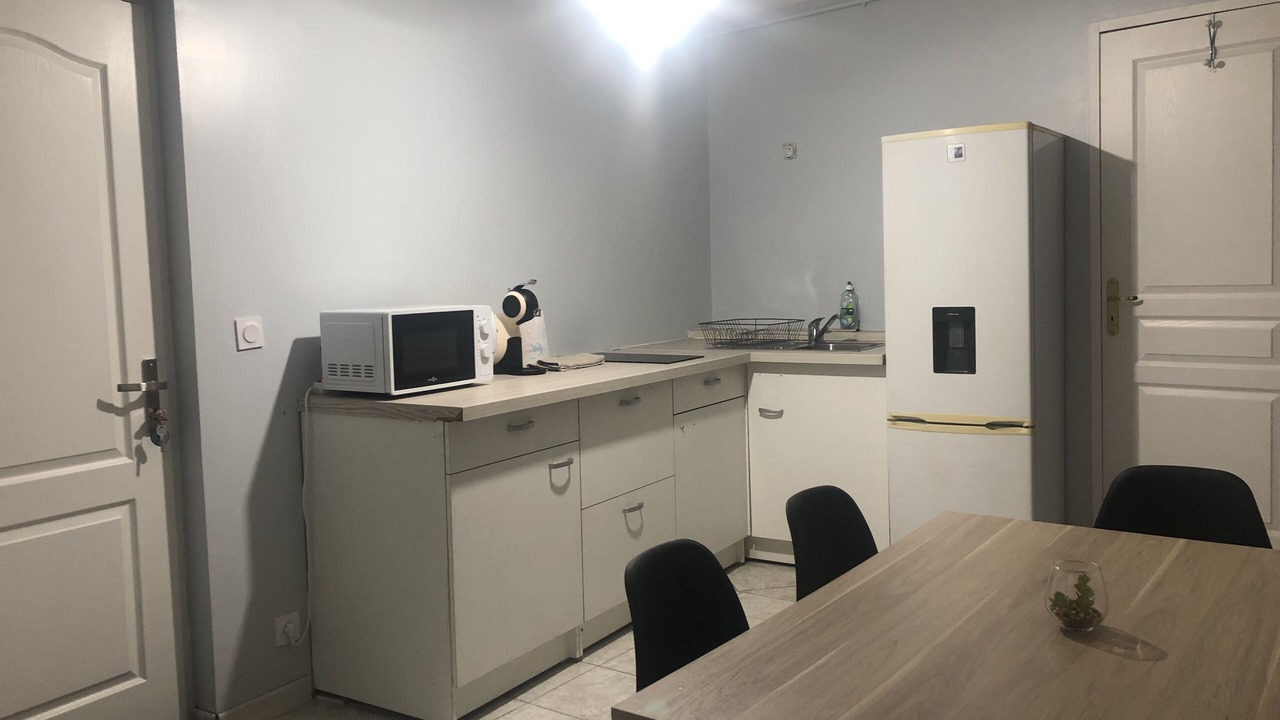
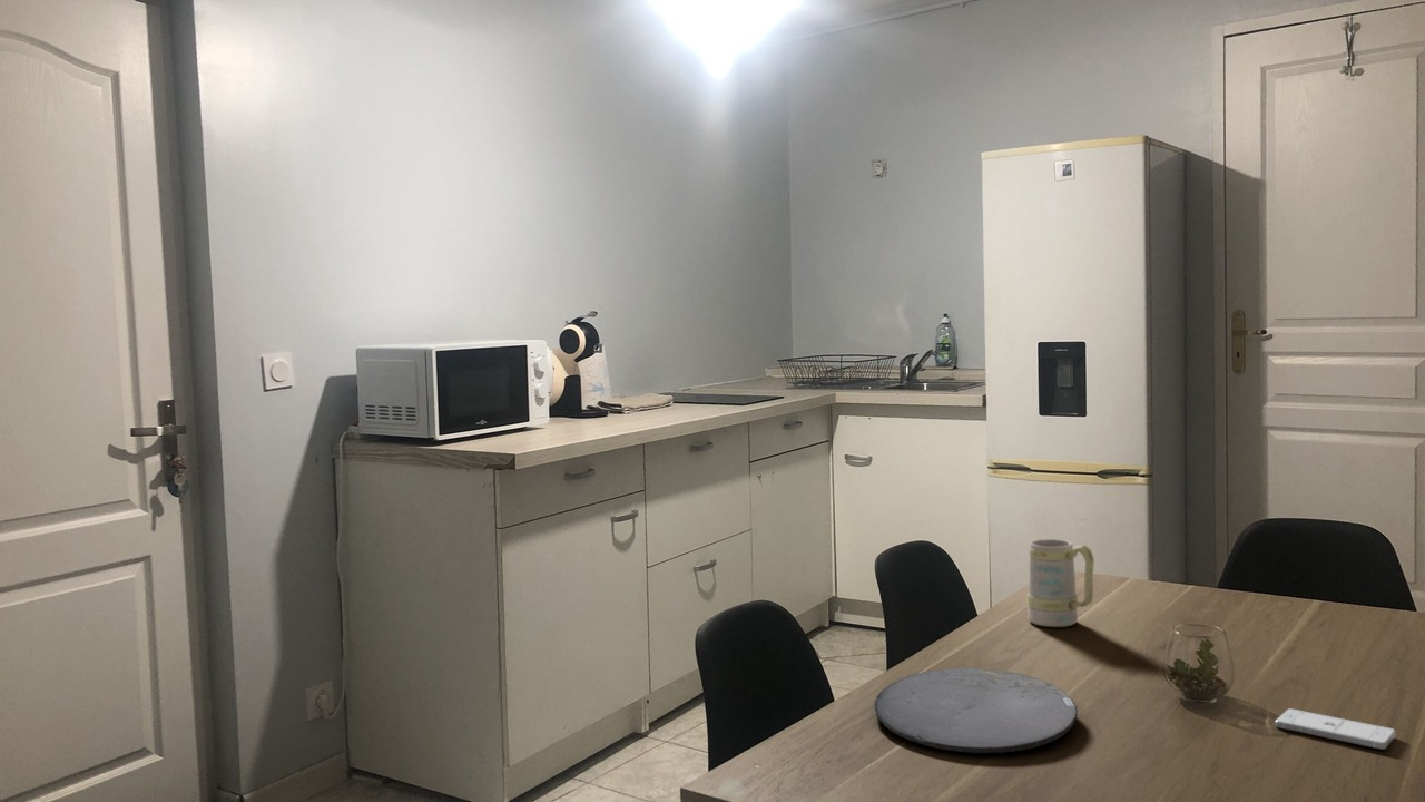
+ plate (973, 706)
+ mug (1060, 583)
+ smartphone (1334, 727)
